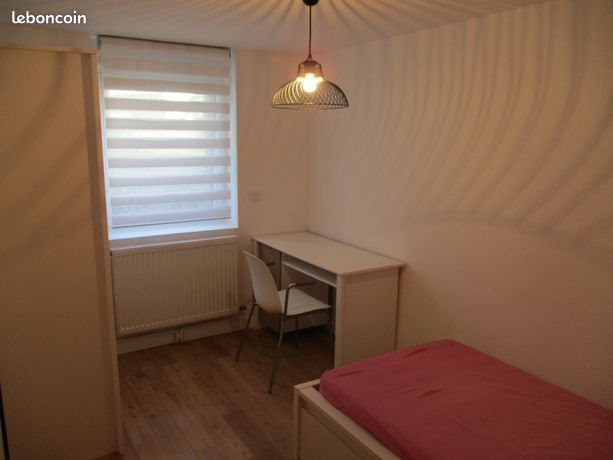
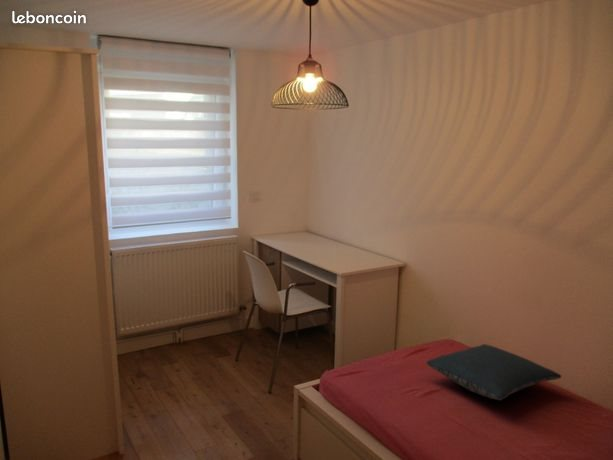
+ pillow (491, 370)
